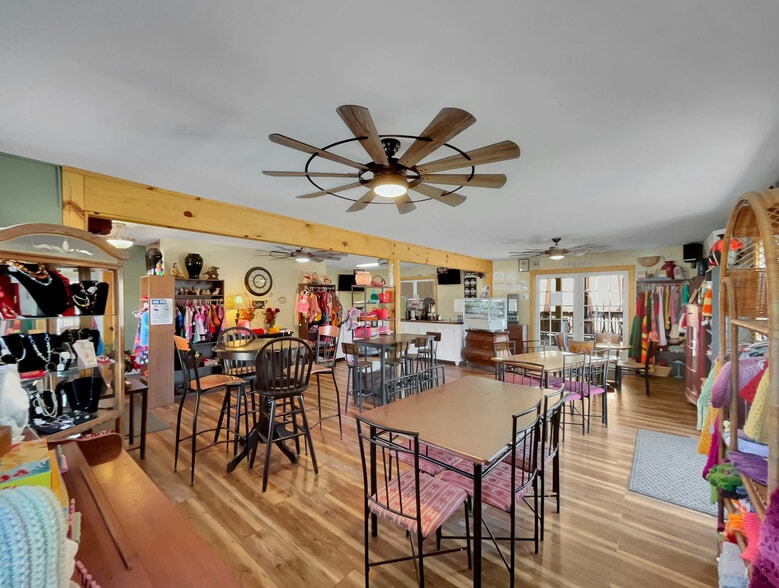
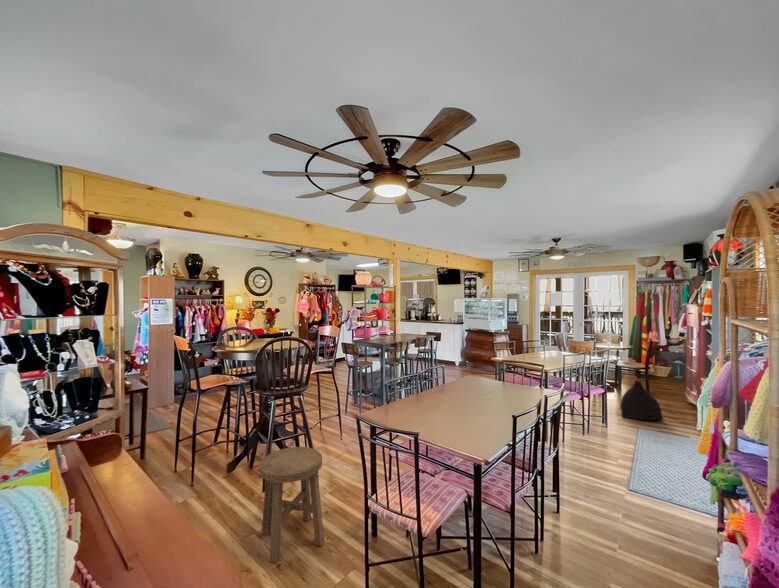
+ stool (293, 499)
+ bag (639, 395)
